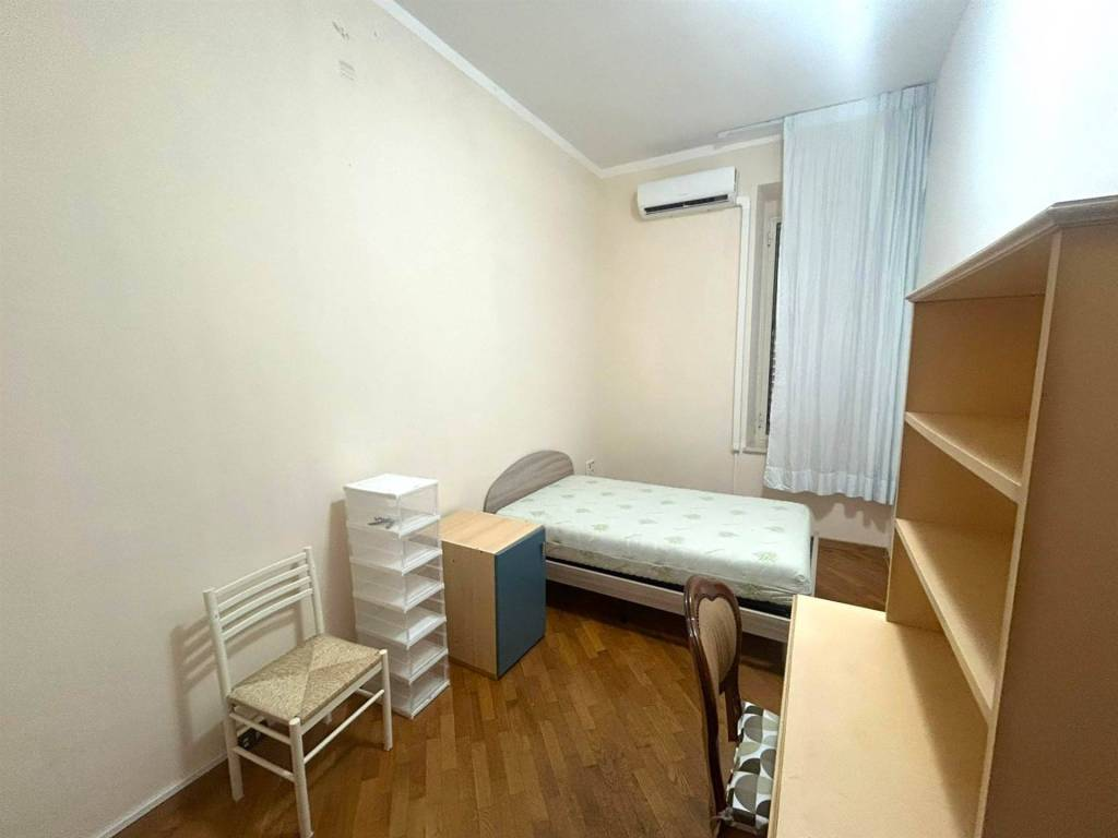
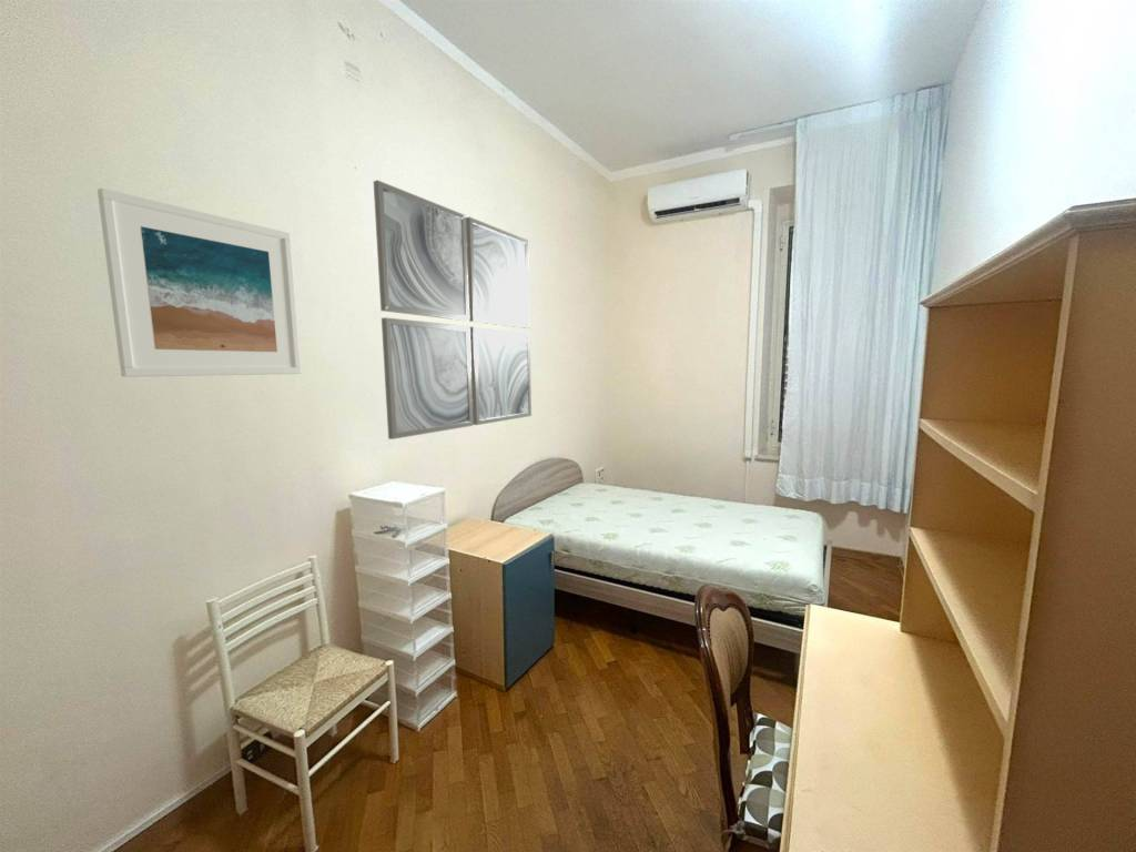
+ wall art (469, 321)
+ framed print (215, 296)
